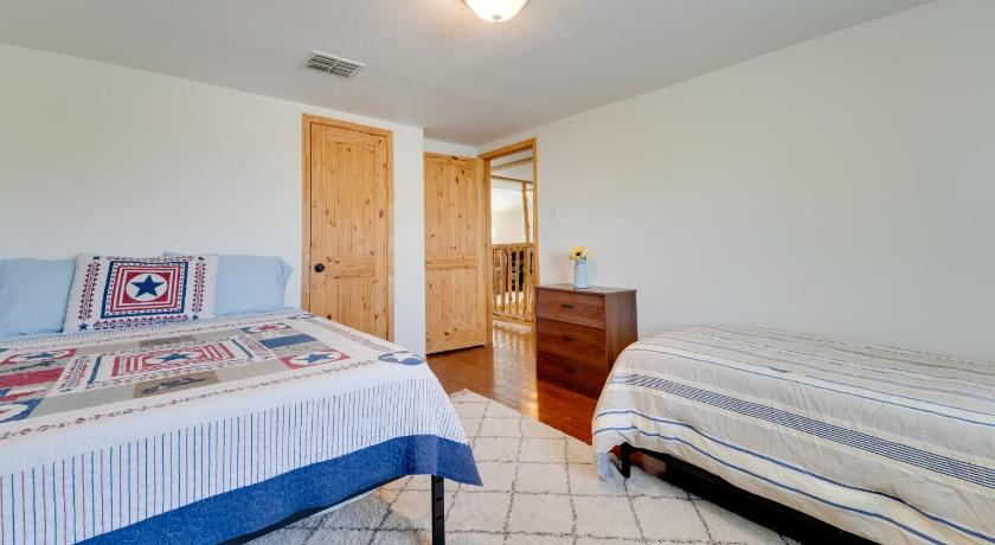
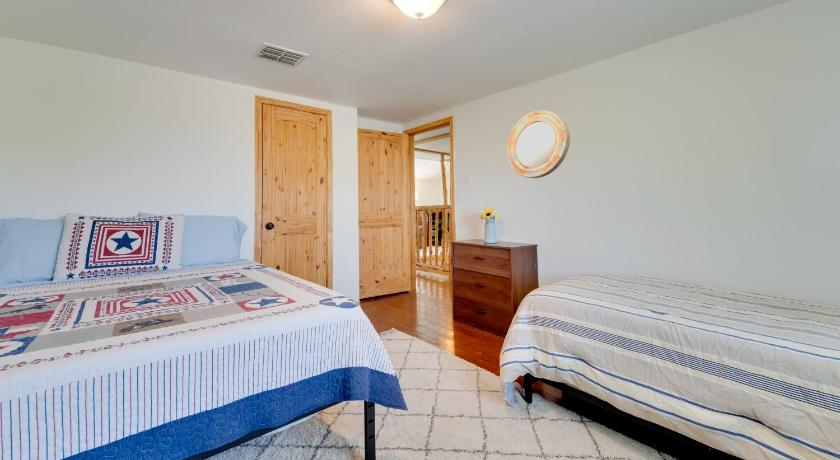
+ home mirror (535, 144)
